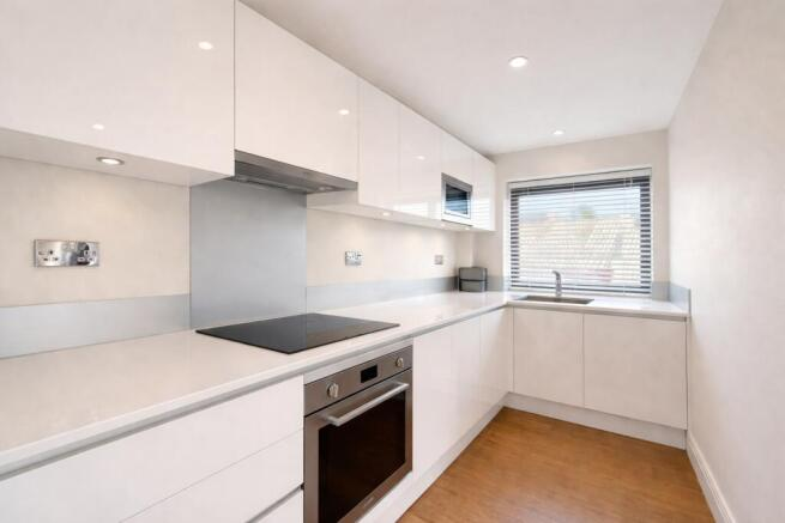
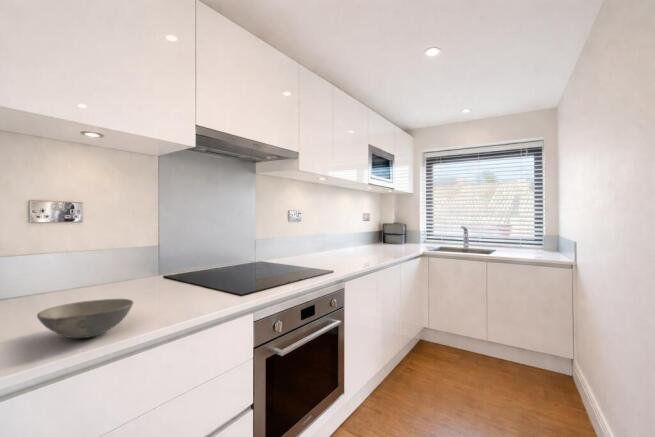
+ soup bowl (88, 320)
